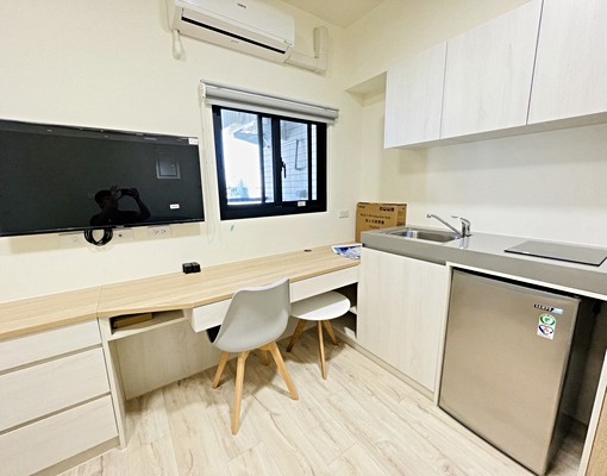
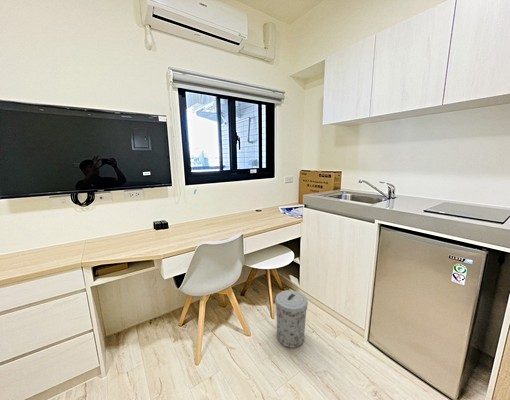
+ trash can (290, 316)
